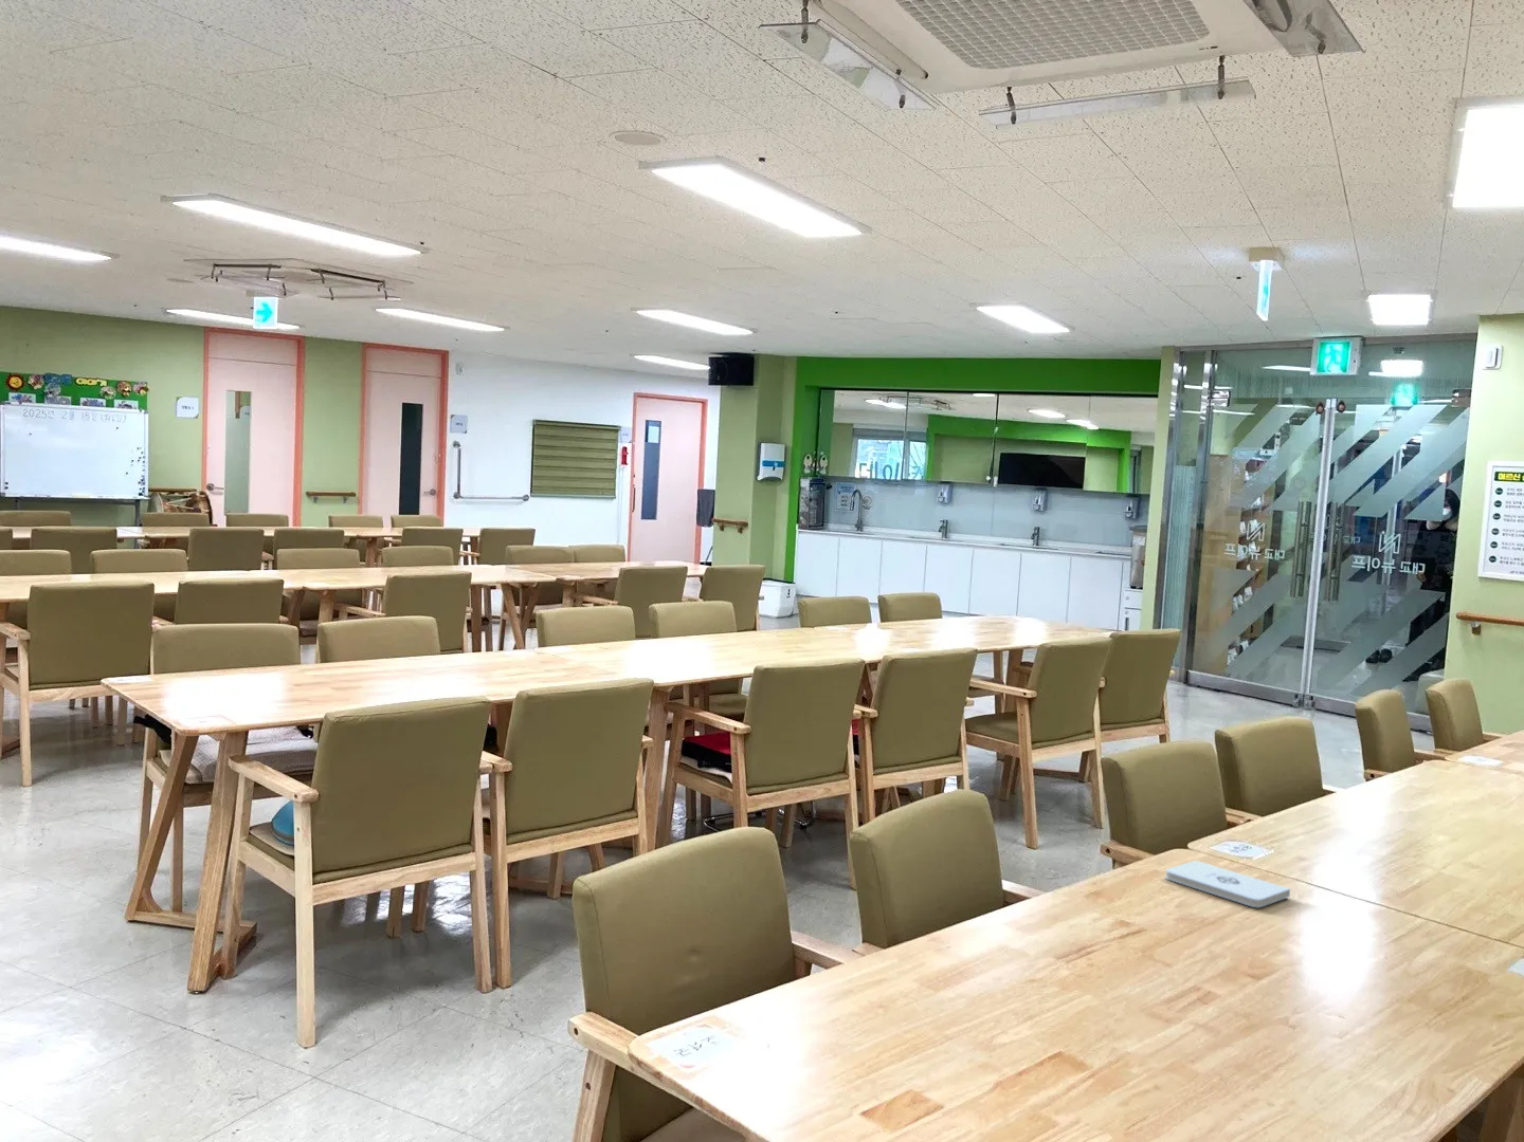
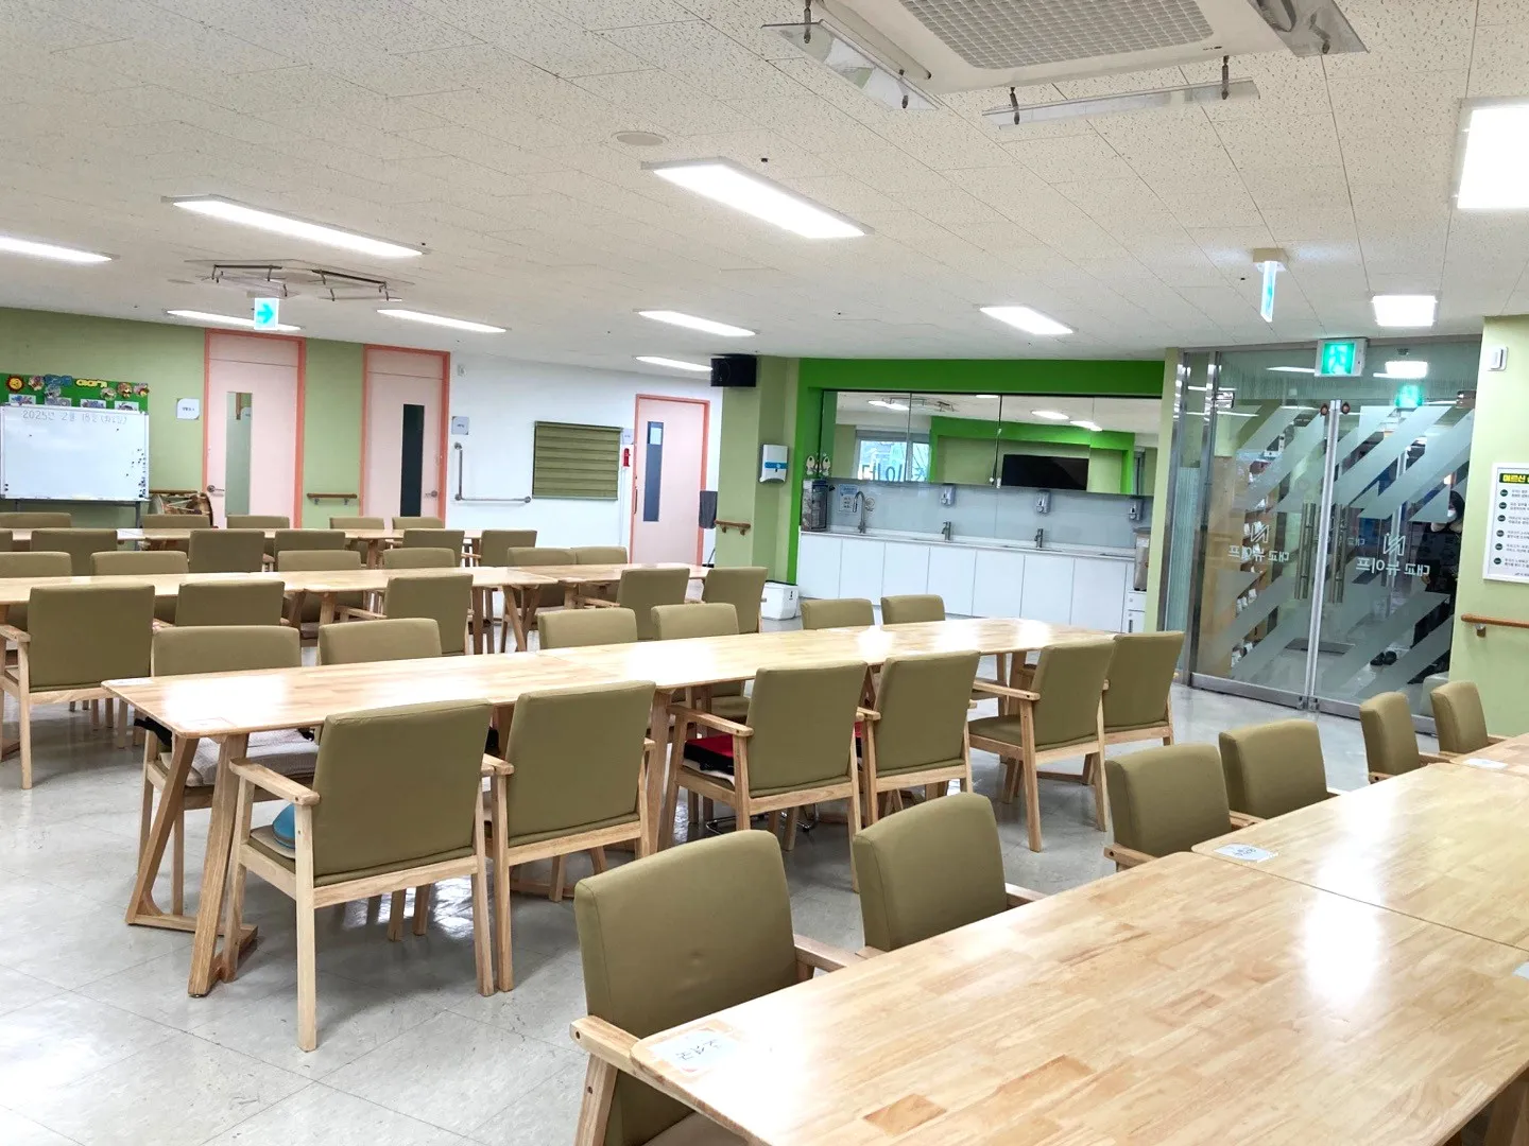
- notepad (1224, 883)
